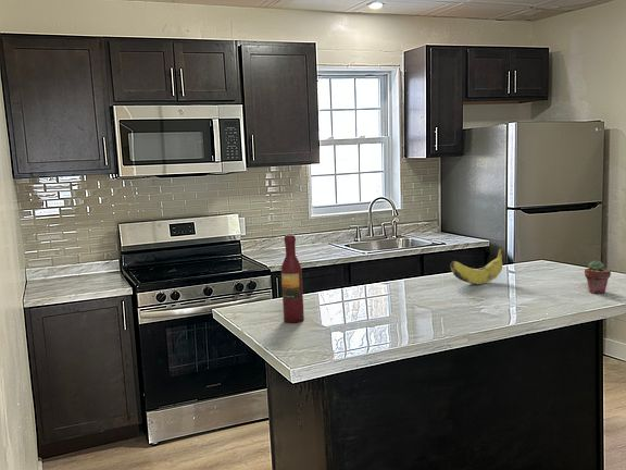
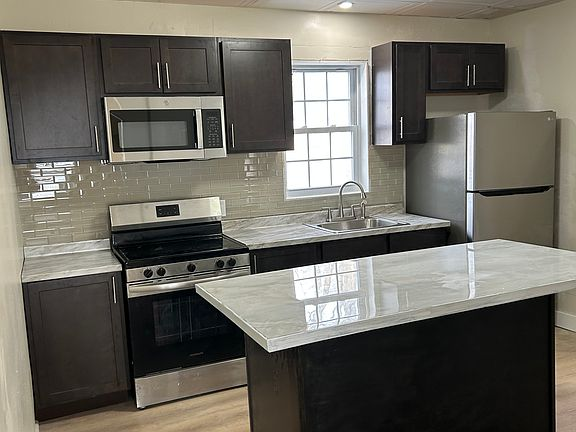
- wine bottle (291, 277)
- banana (477, 269)
- potted succulent (597, 275)
